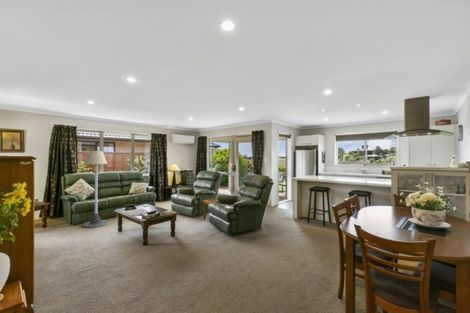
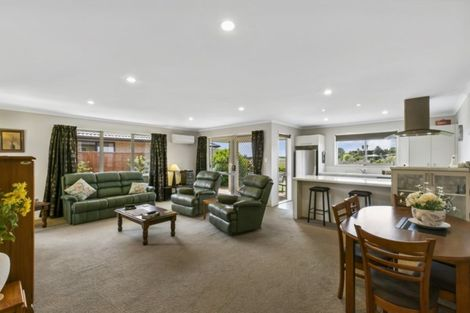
- floor lamp (96, 187)
